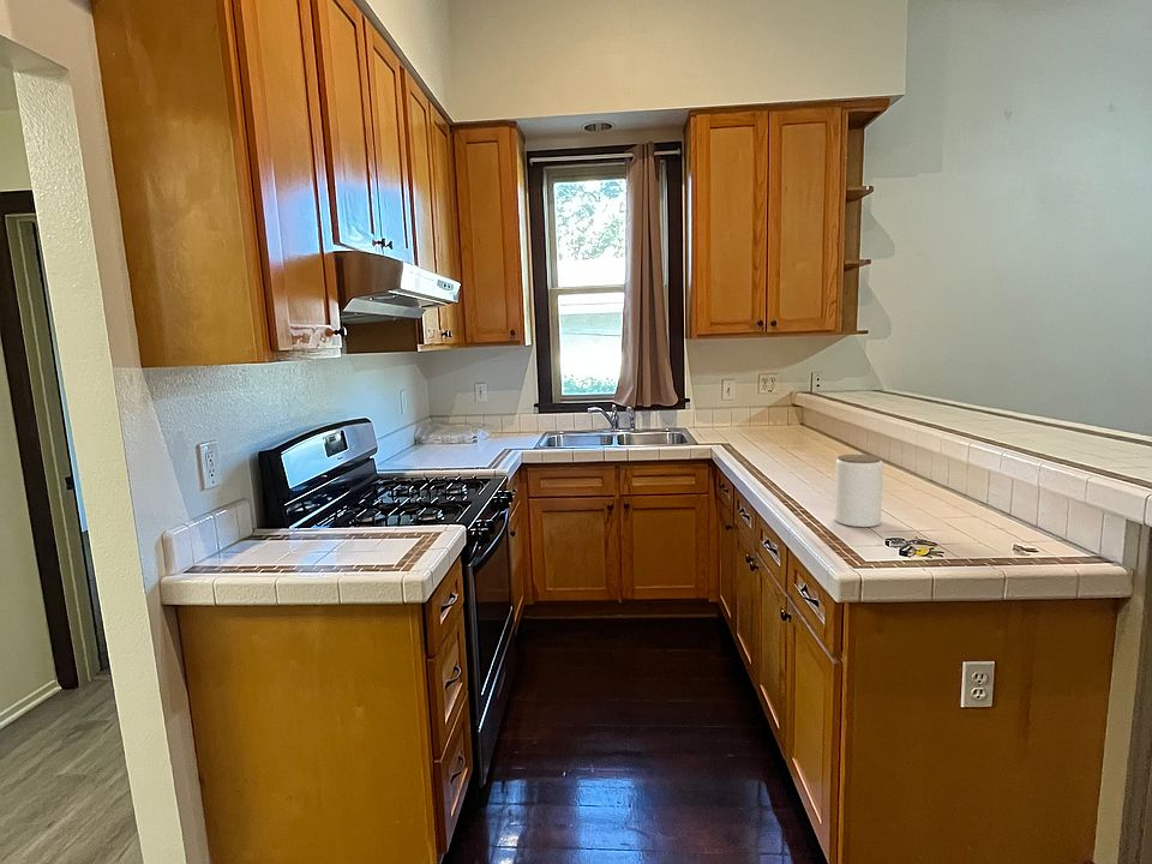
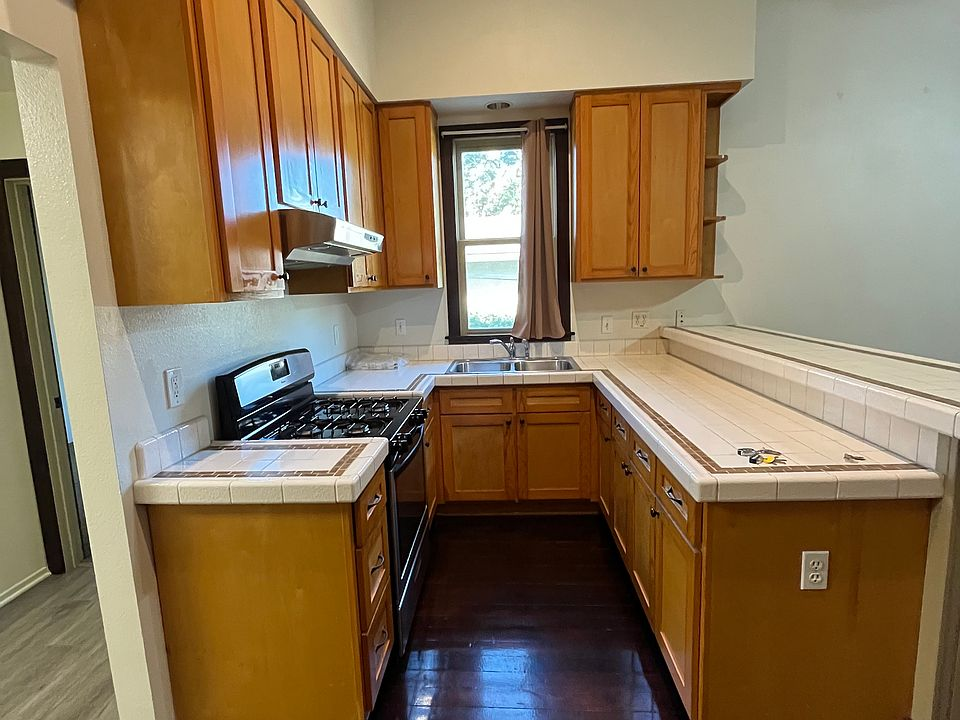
- jar (858, 488)
